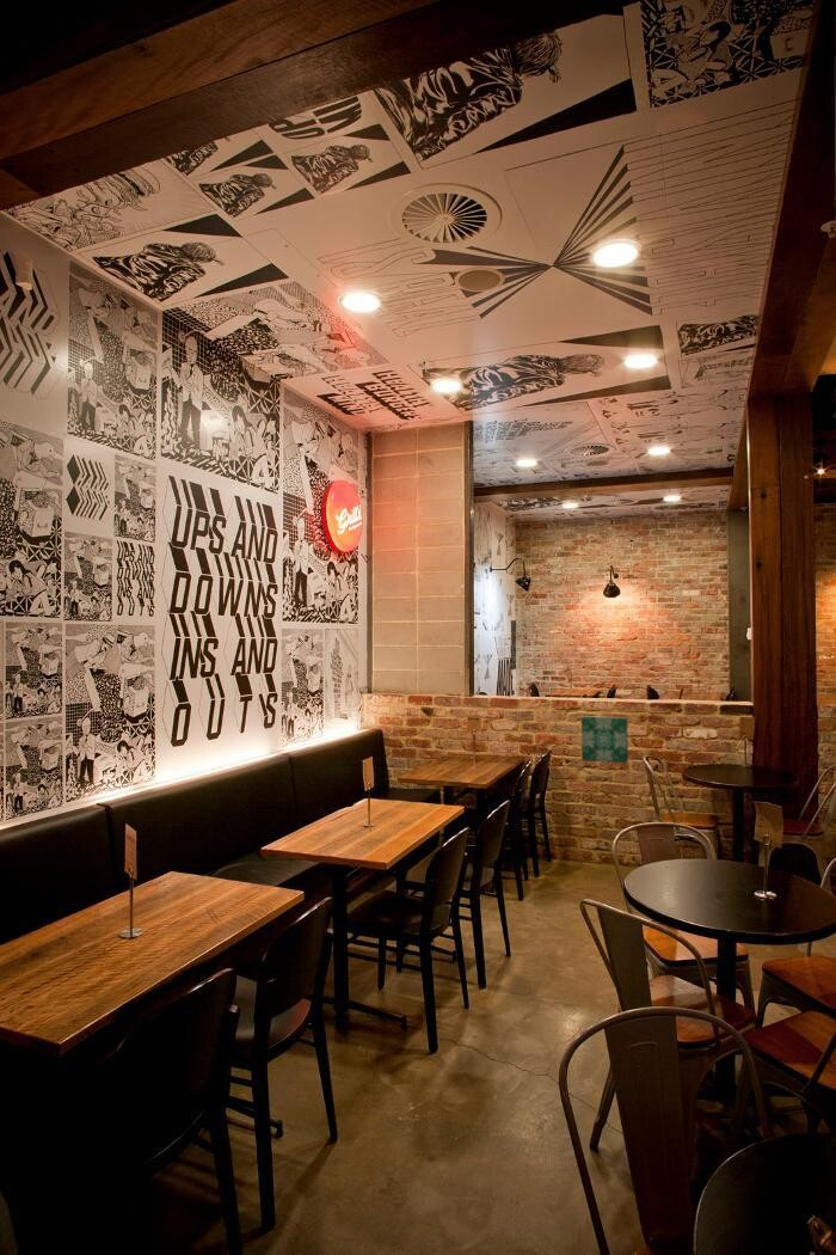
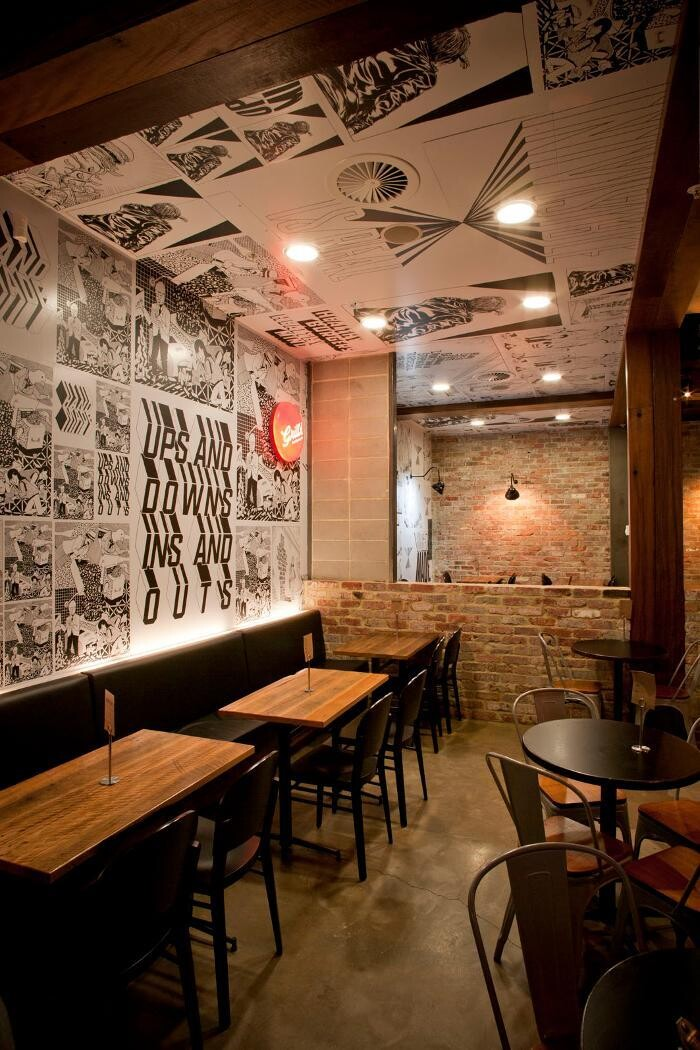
- wall art (604, 739)
